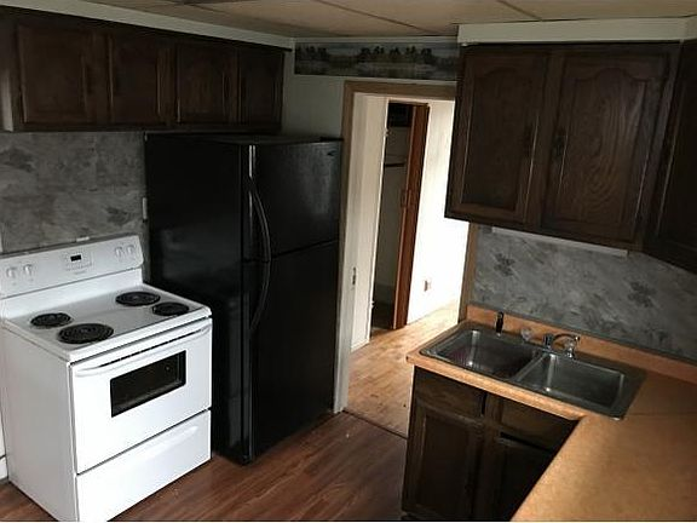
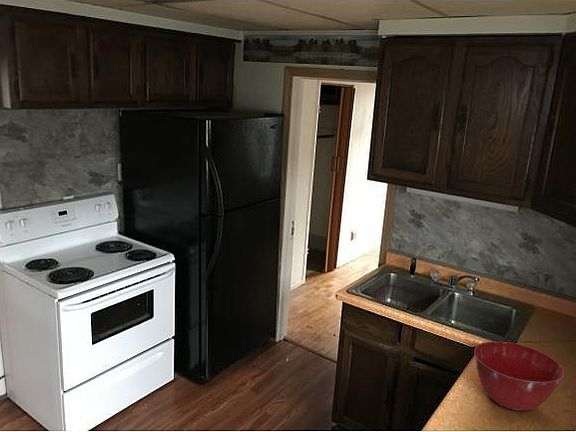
+ mixing bowl (514, 379)
